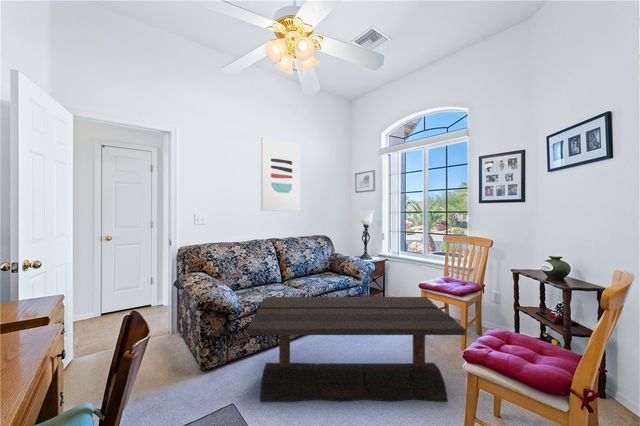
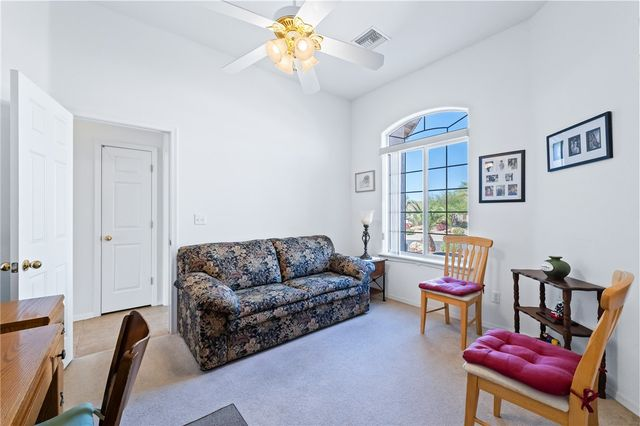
- wall art (281, 176)
- coffee table (350, 334)
